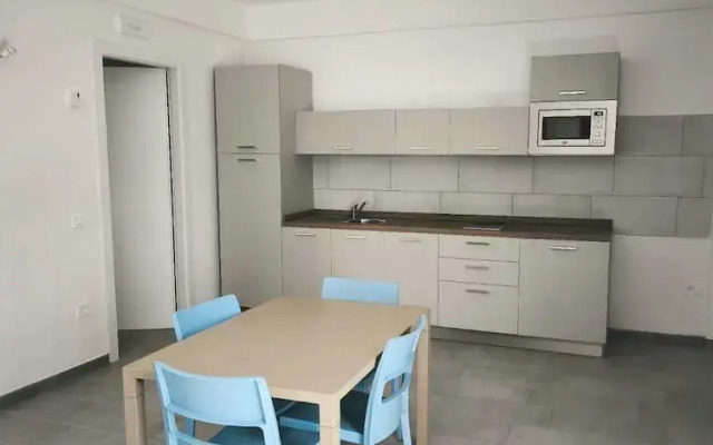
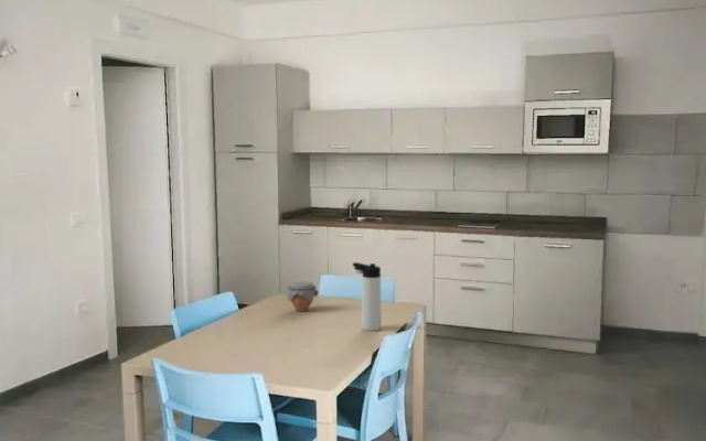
+ jar (301, 295)
+ thermos bottle (366, 295)
